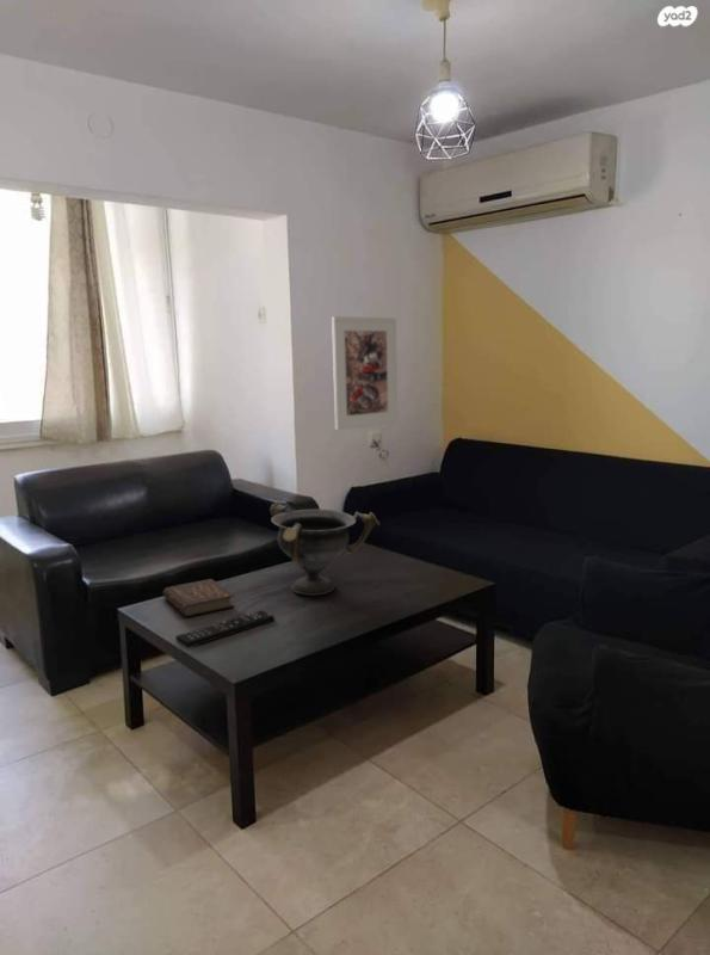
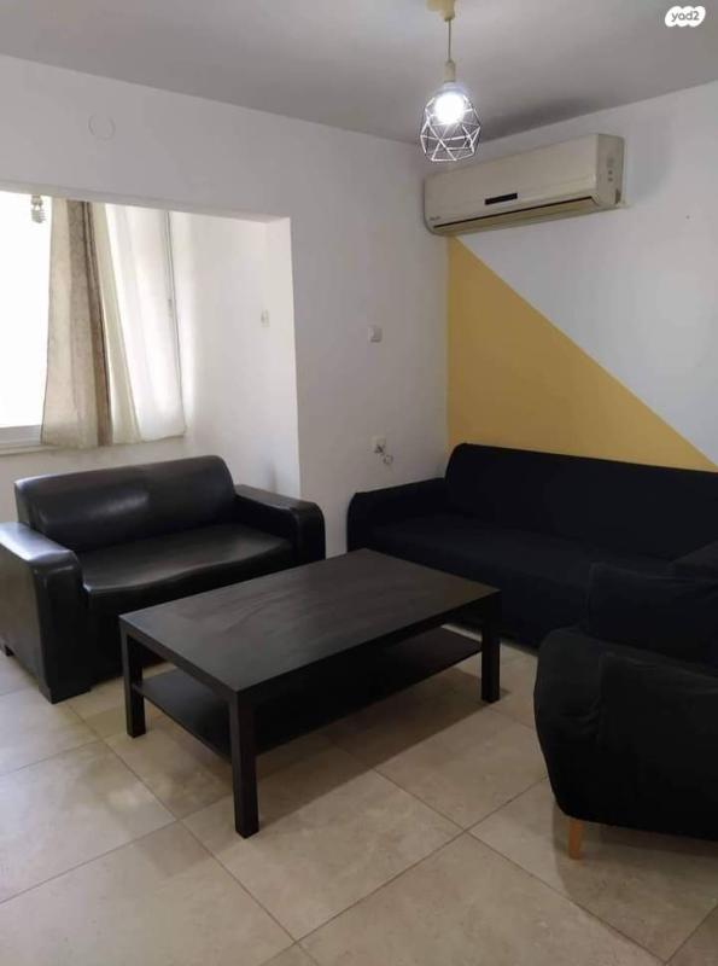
- decorative bowl (314, 547)
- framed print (365, 372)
- remote control (227, 627)
- book (198, 597)
